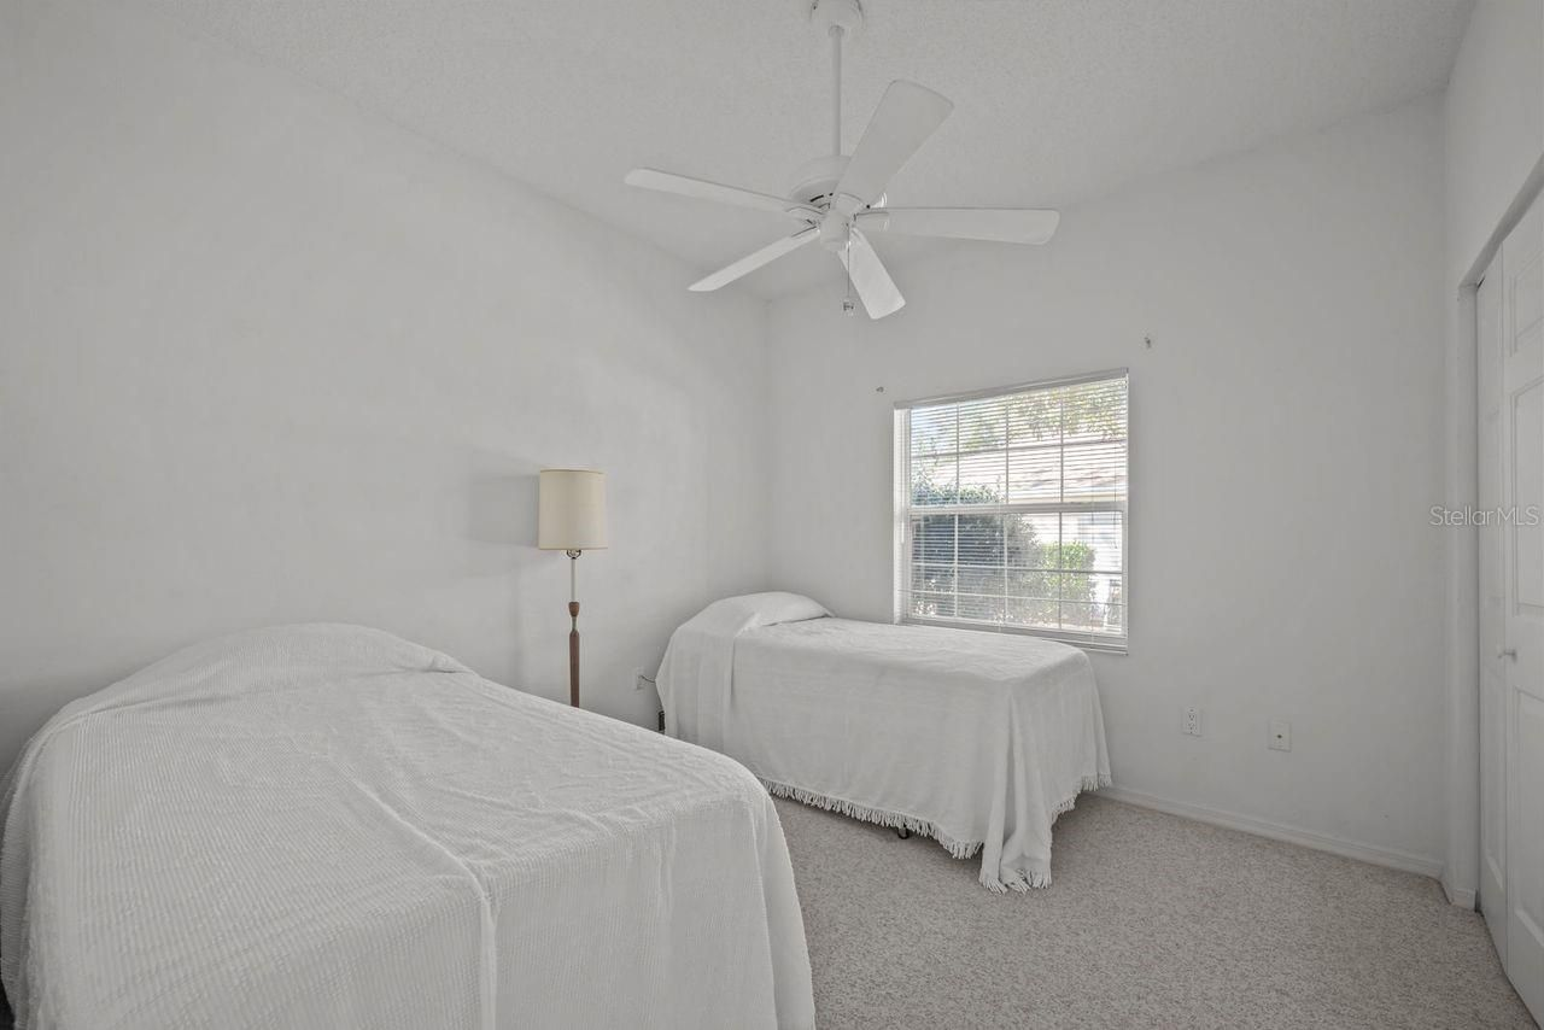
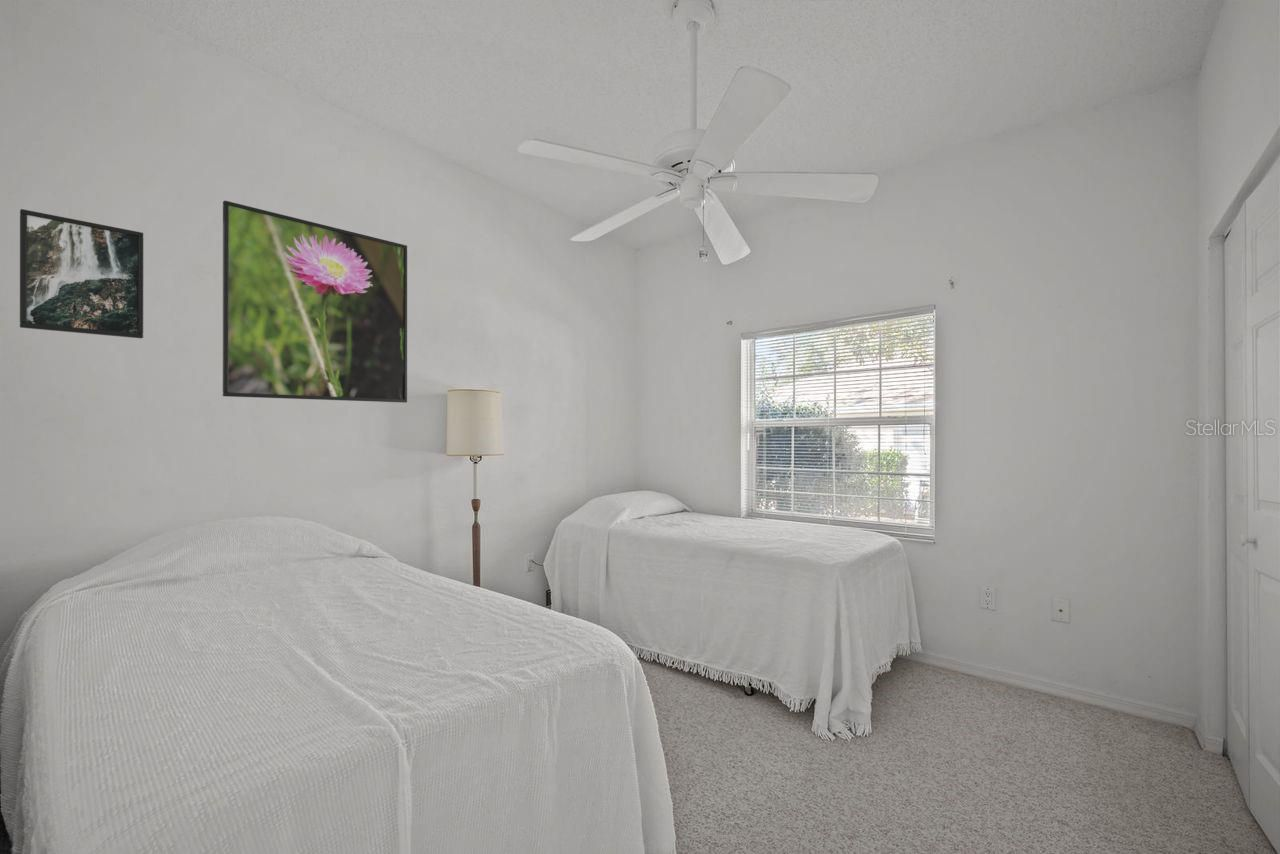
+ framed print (324, 312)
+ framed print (85, 277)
